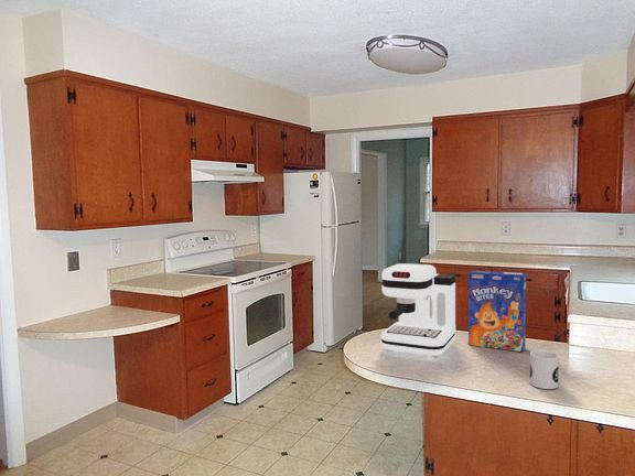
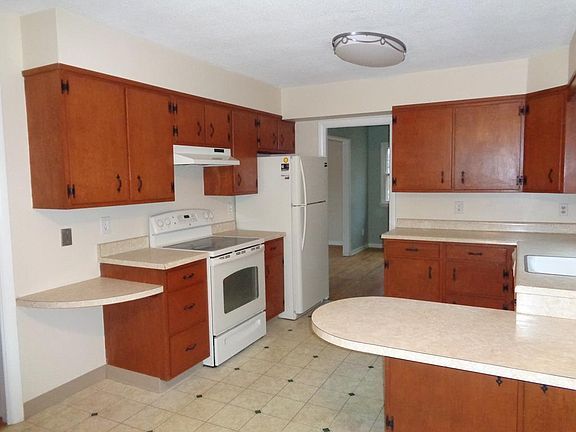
- cereal box (496, 310)
- mug (545, 367)
- coffee maker (417, 307)
